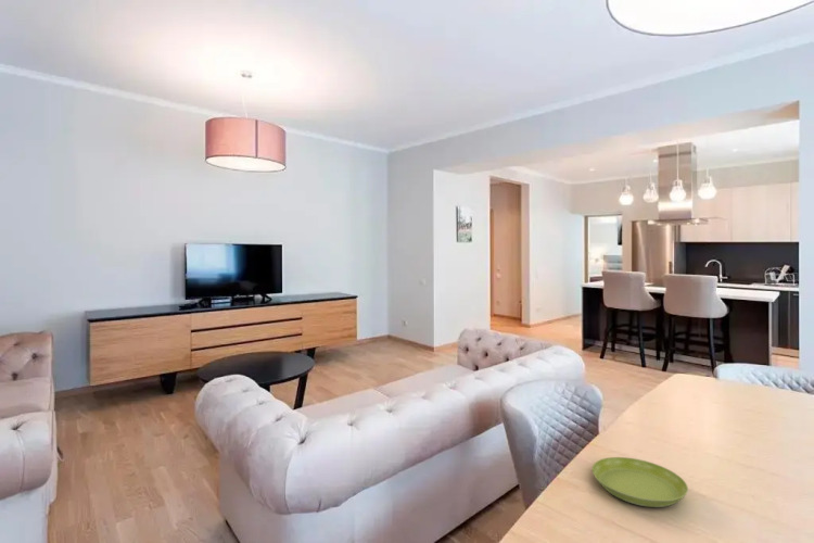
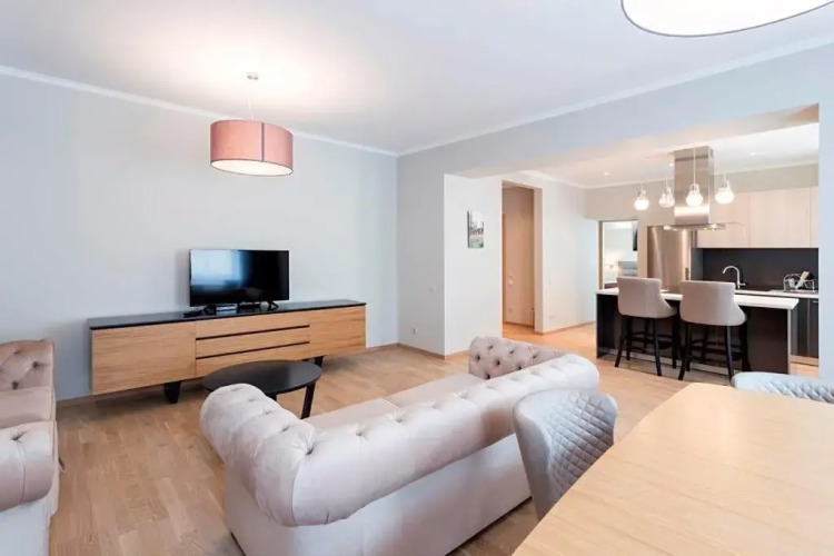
- saucer (637, 482)
